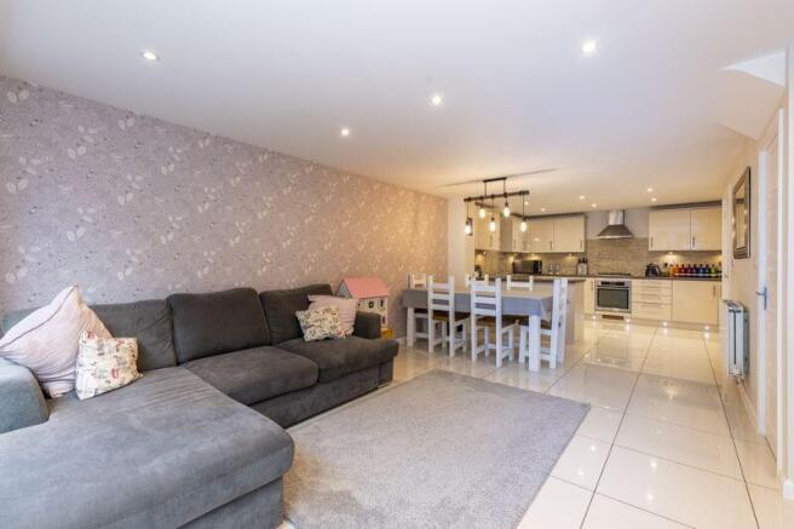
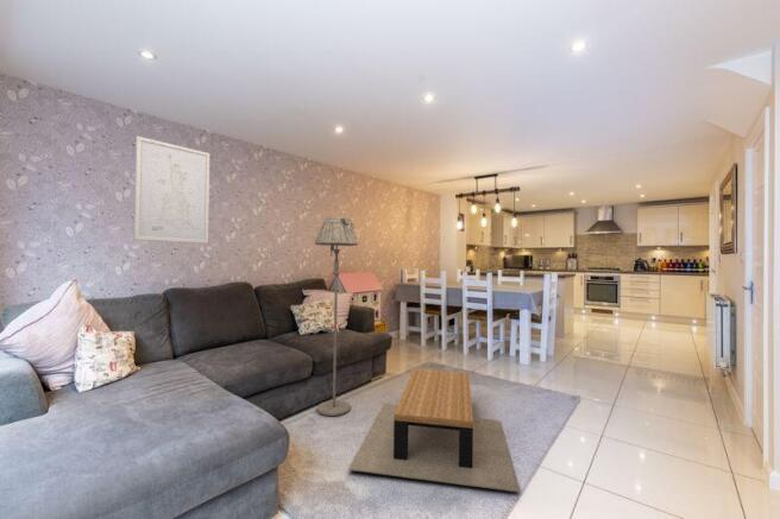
+ wall art (174, 192)
+ coffee table (436, 409)
+ floor lamp (335, 312)
